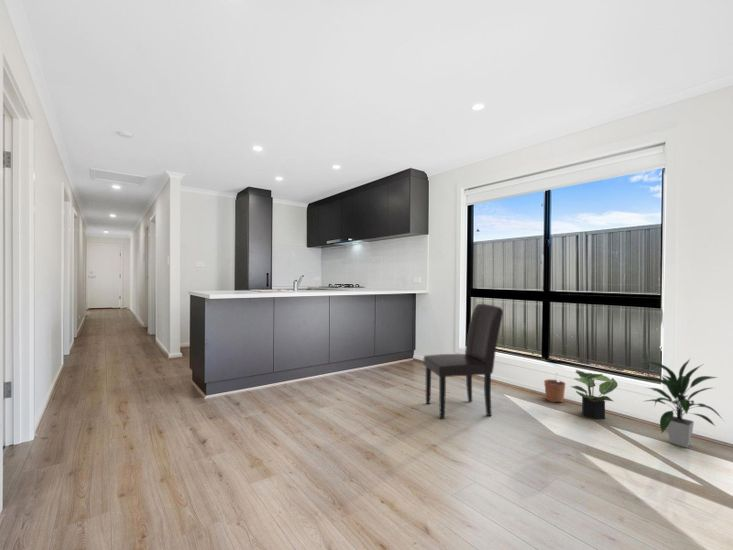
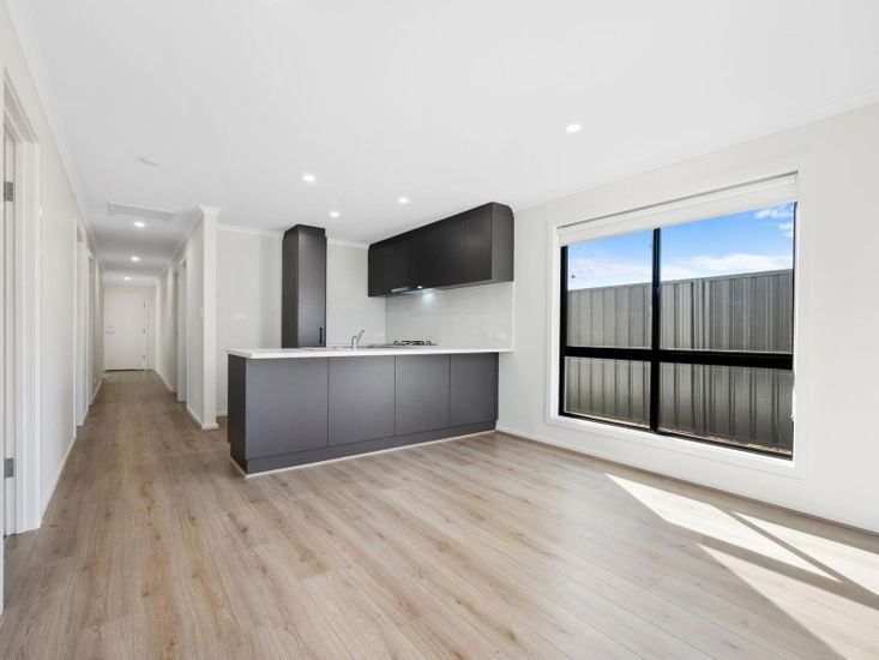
- potted plant (589, 391)
- indoor plant (676, 400)
- plant pot (554, 386)
- chair (461, 357)
